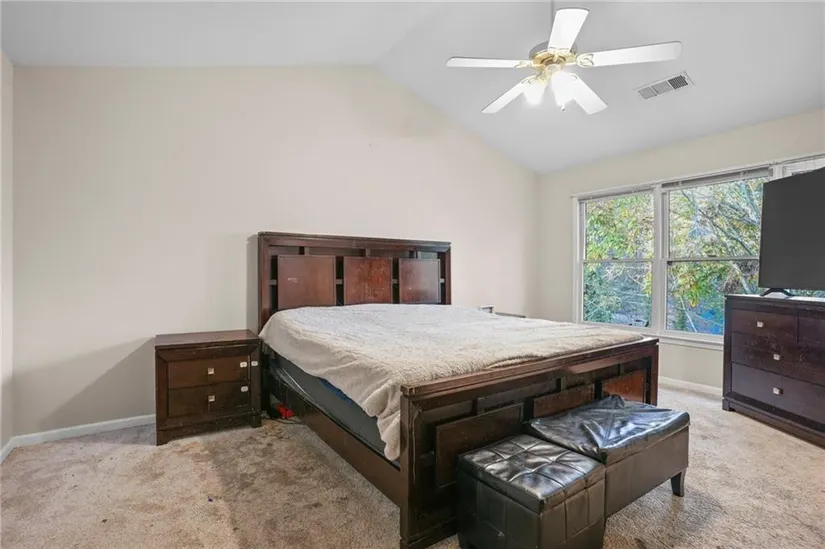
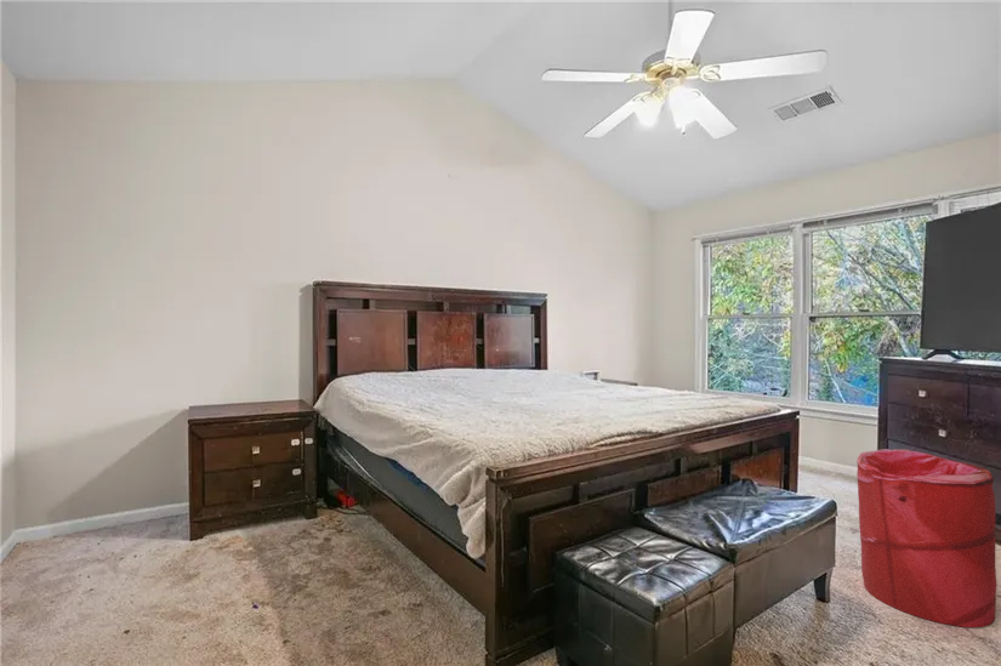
+ laundry hamper (921, 528)
